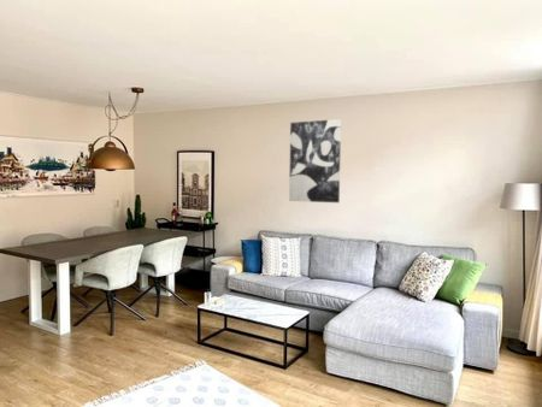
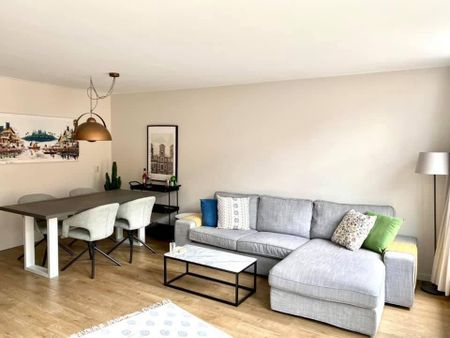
- wall art (313, 161)
